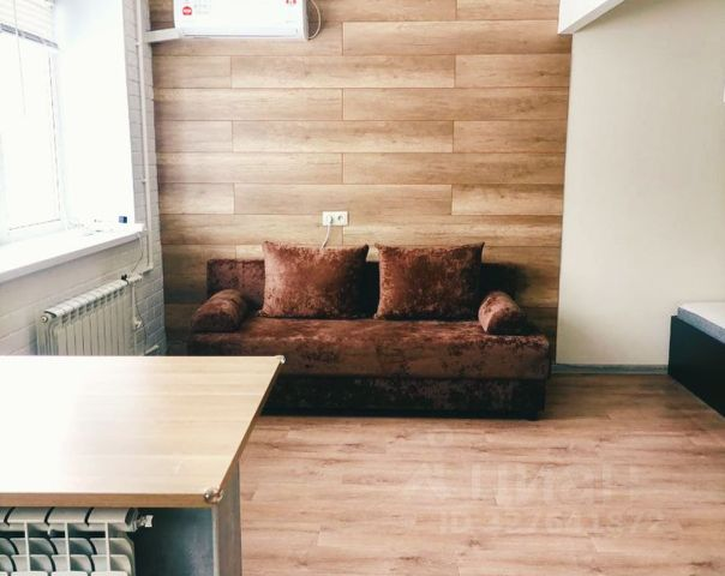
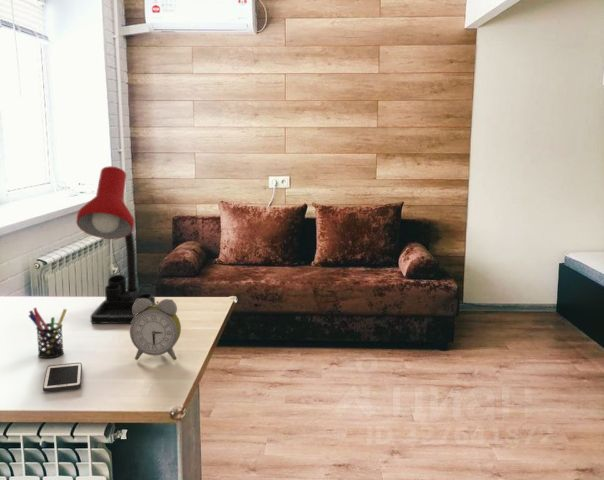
+ cell phone (63, 376)
+ desk lamp (118, 238)
+ alarm clock (156, 328)
+ pen holder (48, 331)
